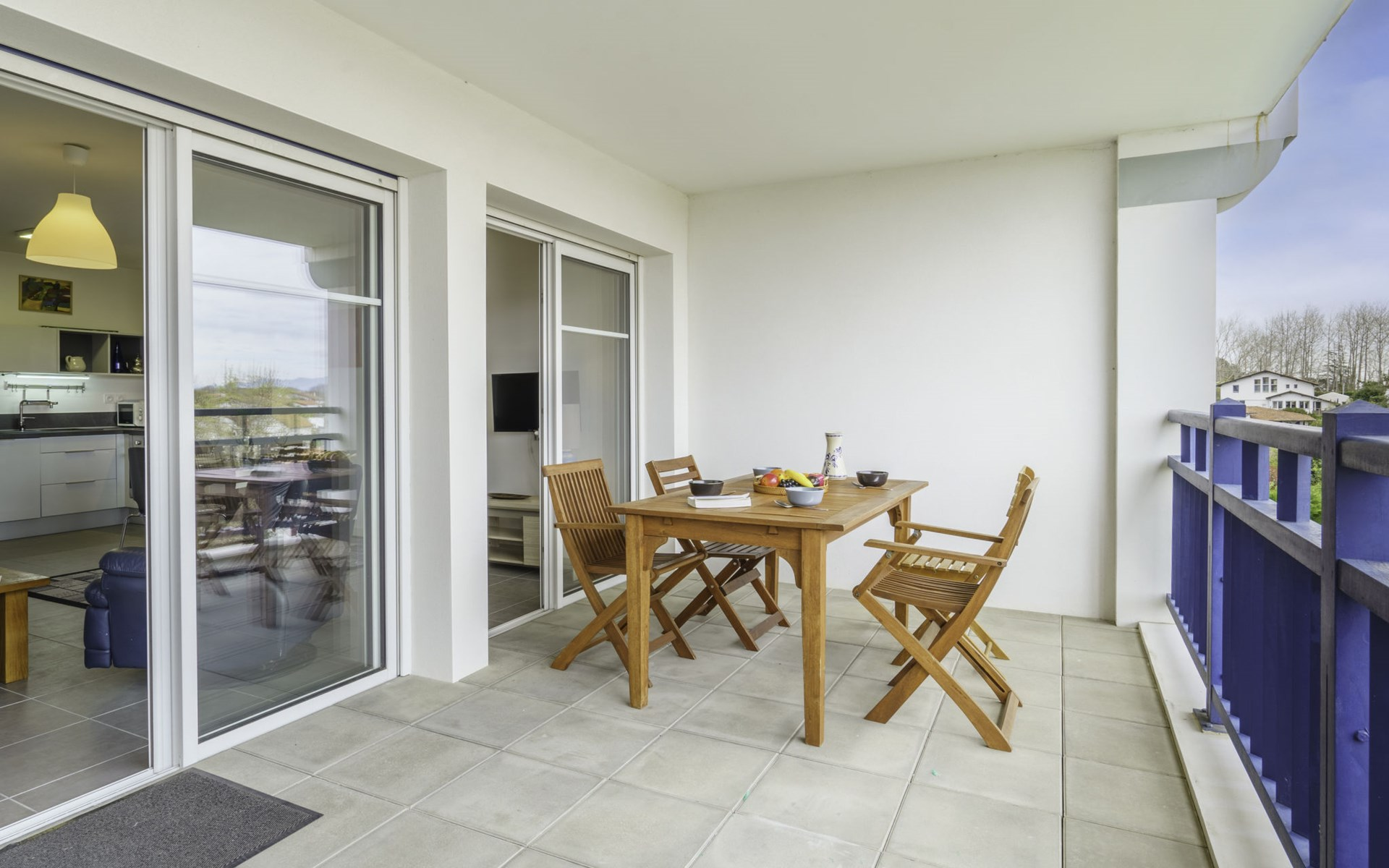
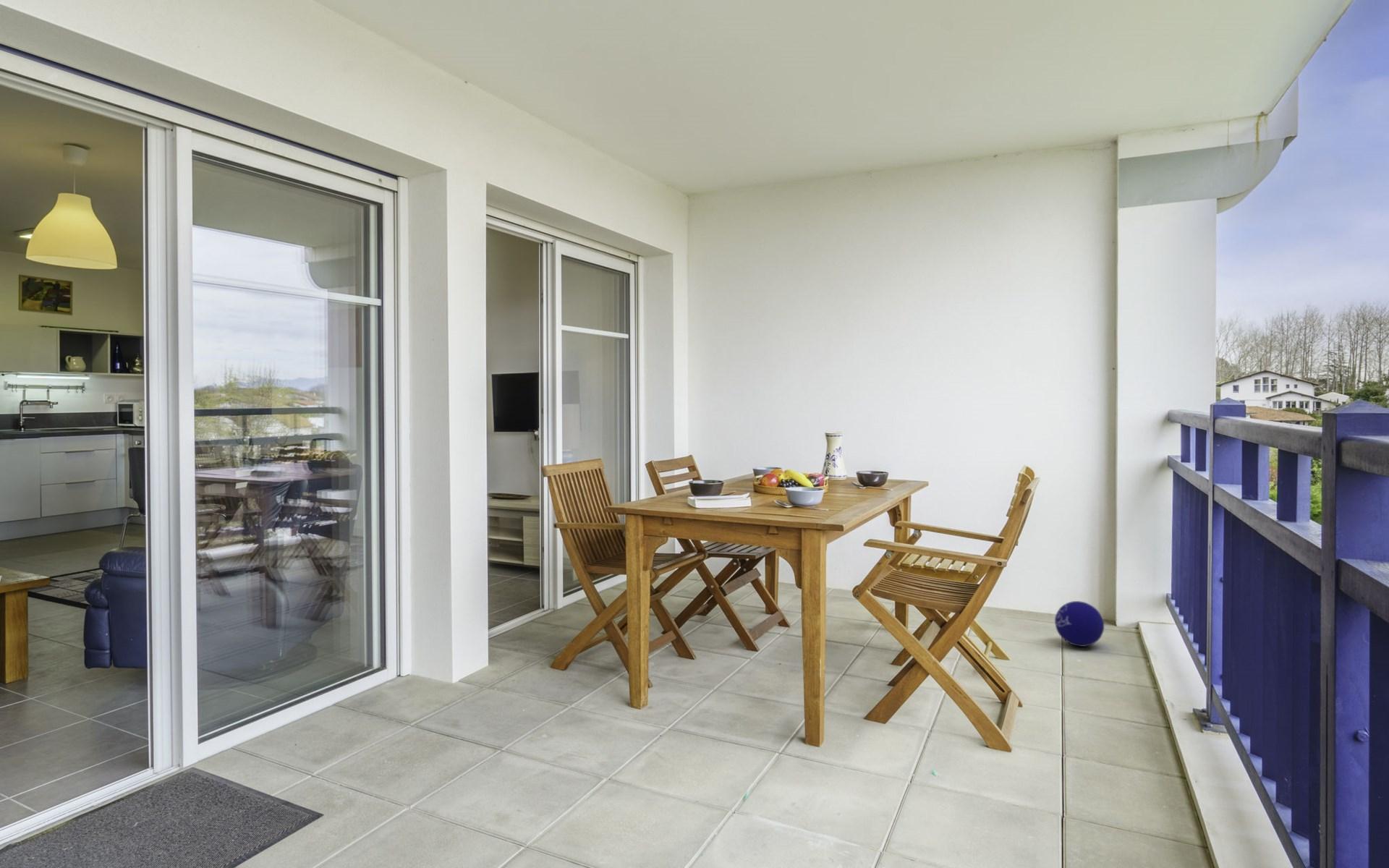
+ ball (1079, 624)
